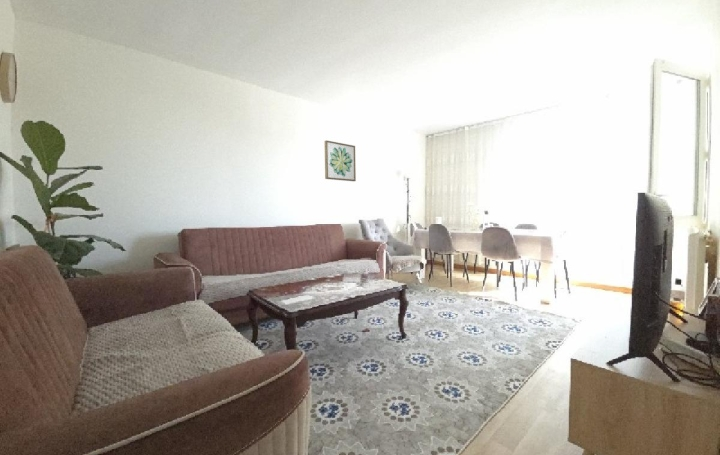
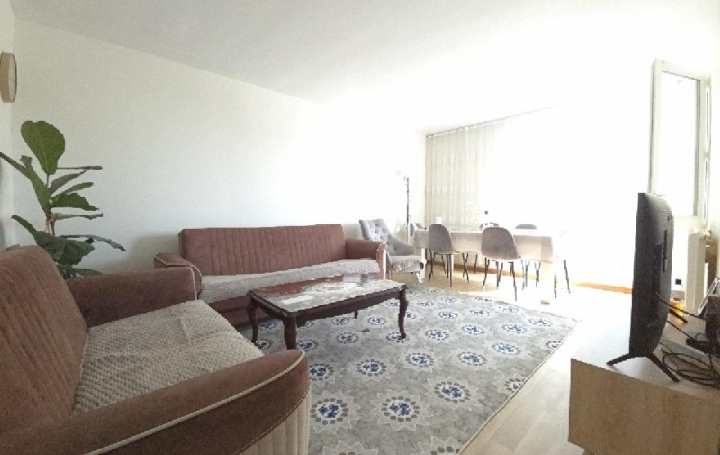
- wall art (340, 161)
